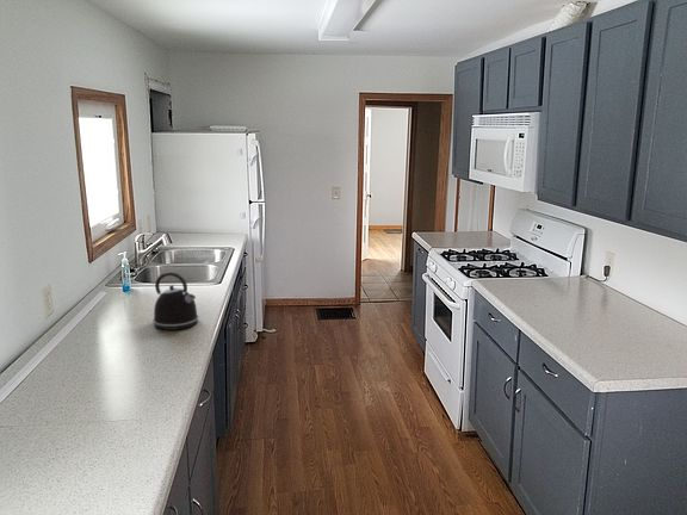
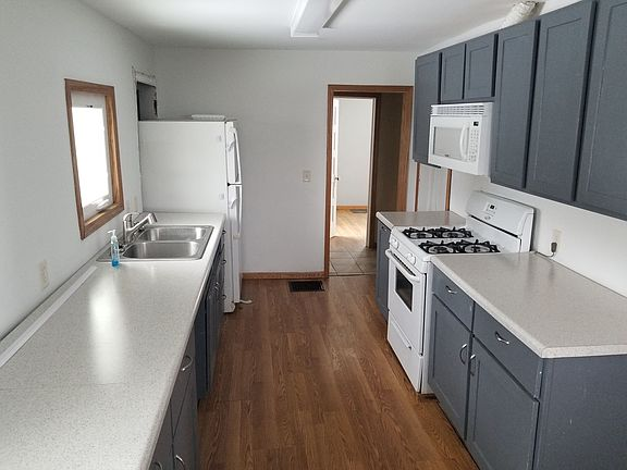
- kettle (174, 297)
